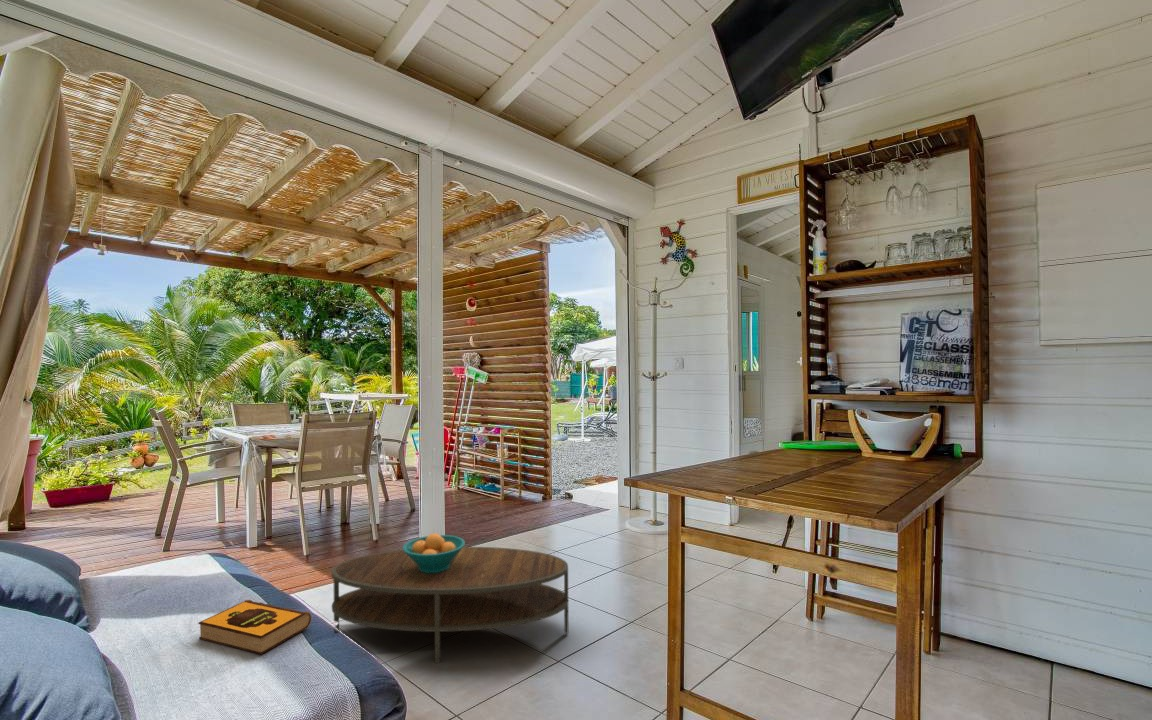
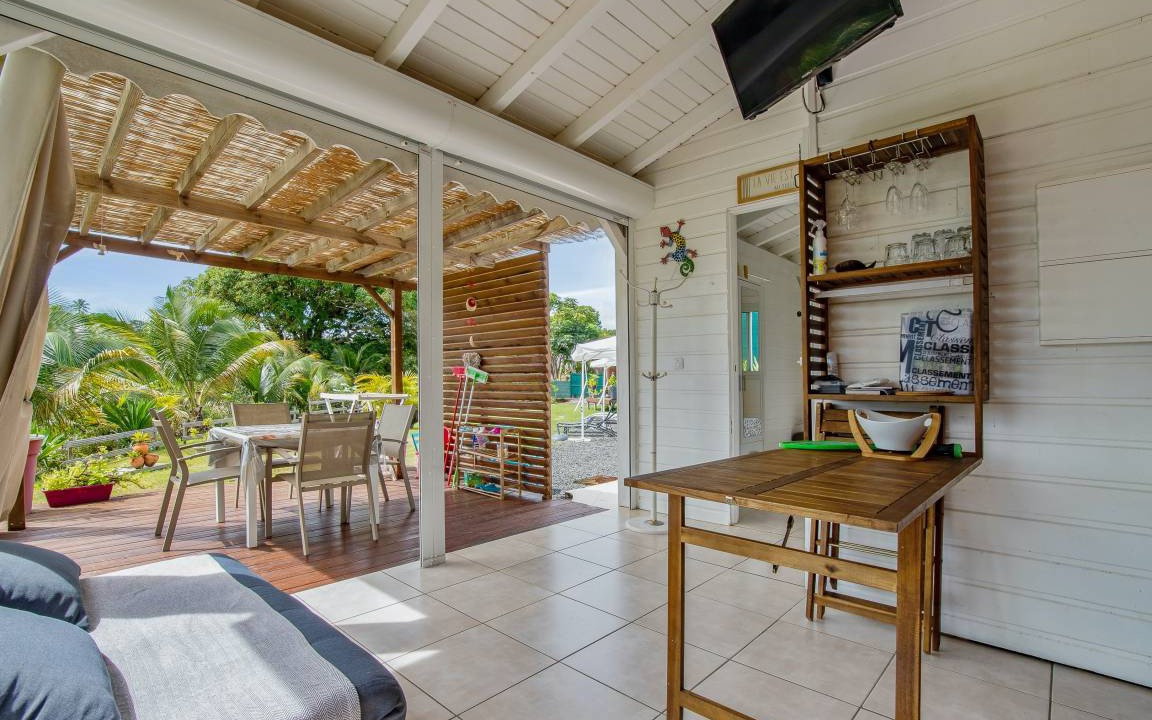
- hardback book (256, 623)
- fruit bowl (434, 550)
- coffee table (451, 599)
